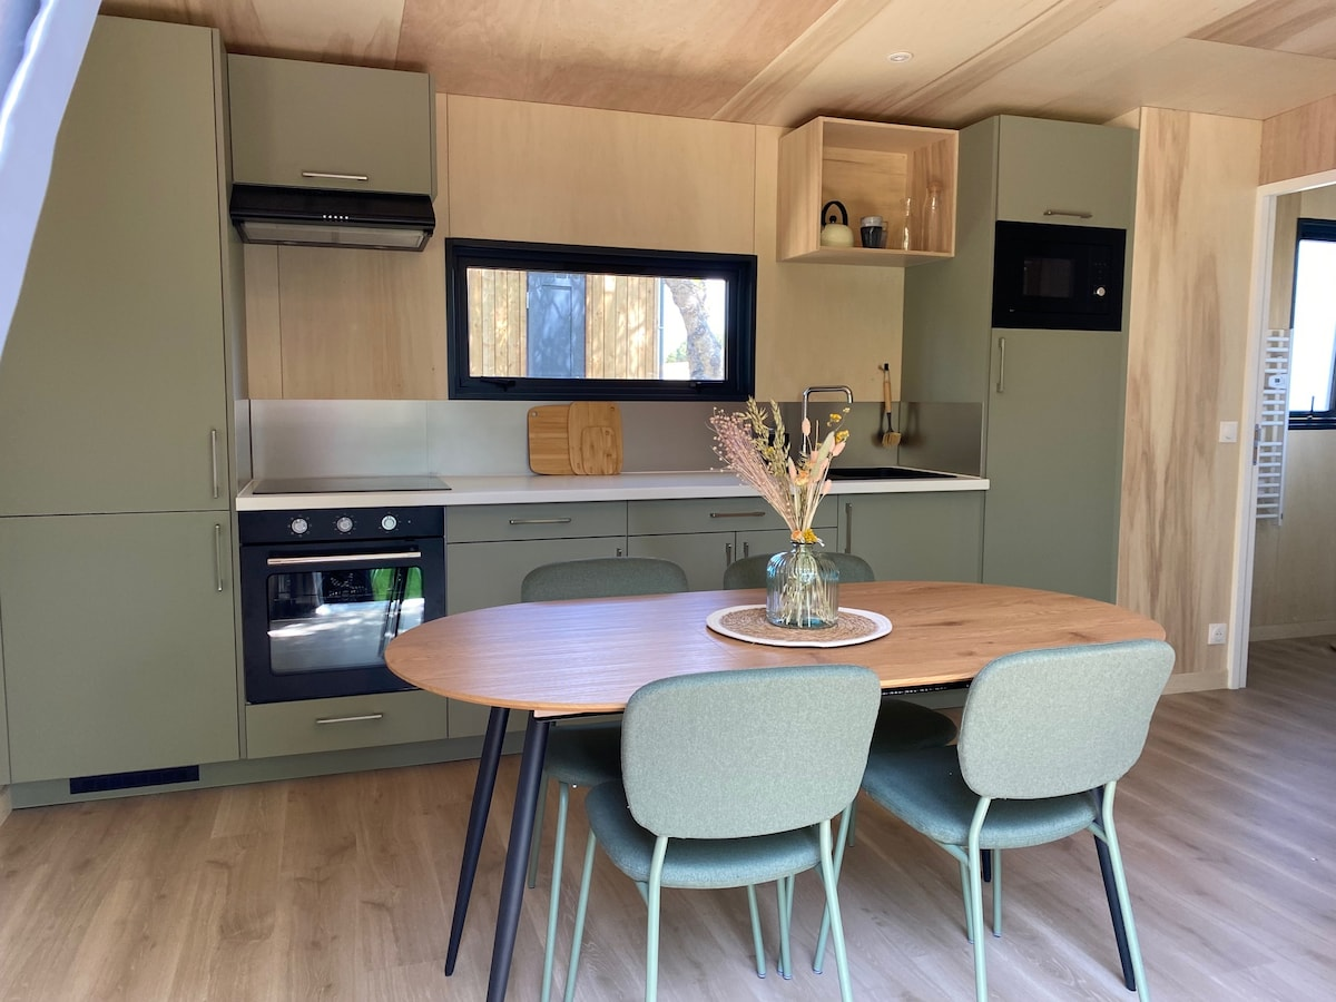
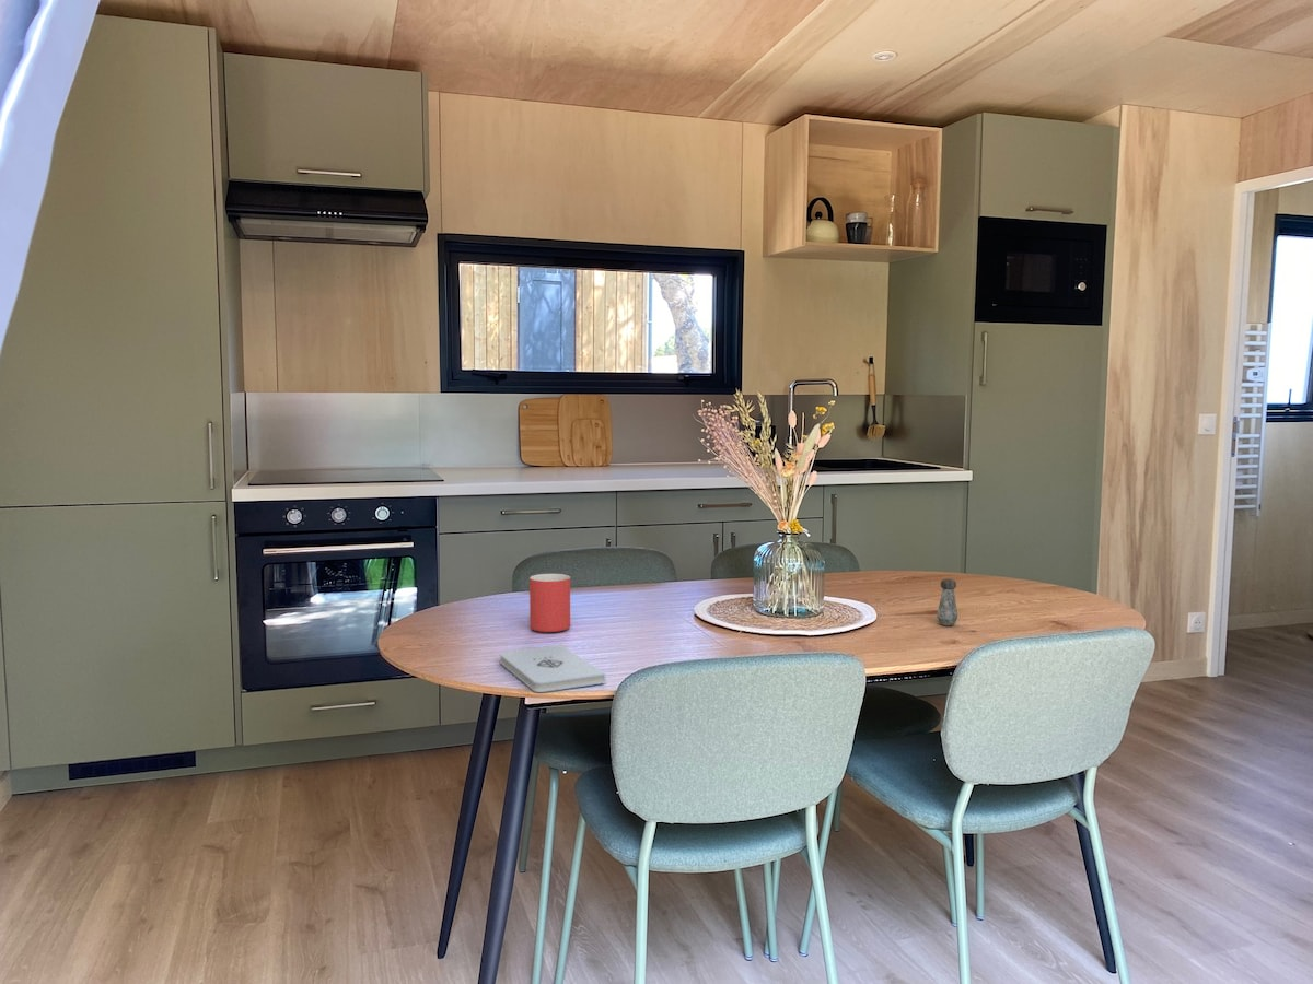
+ salt shaker (948, 601)
+ mug (547, 600)
+ notepad (549, 667)
